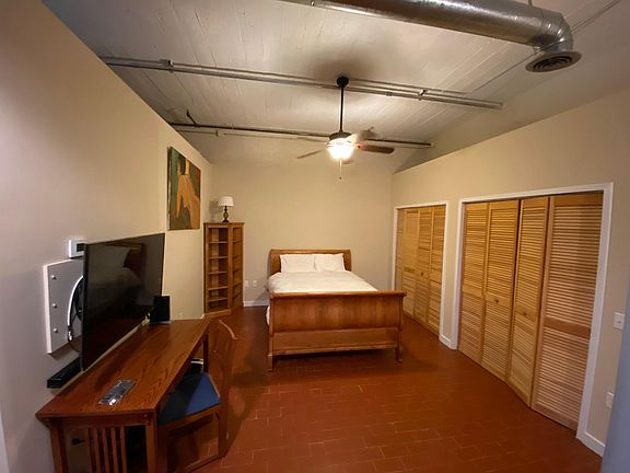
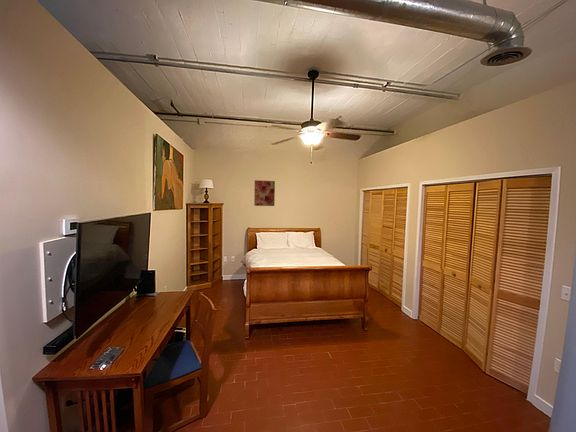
+ wall art (264, 193)
